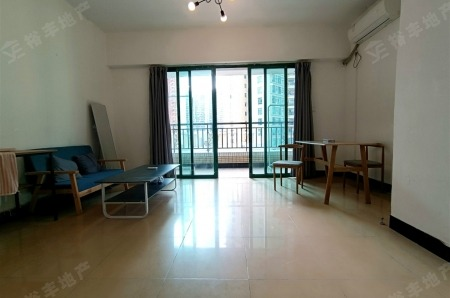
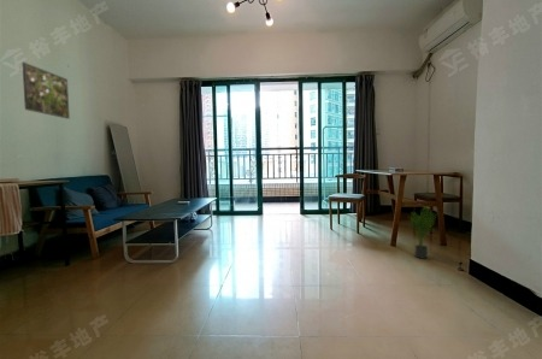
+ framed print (47, 93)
+ potted plant (419, 229)
